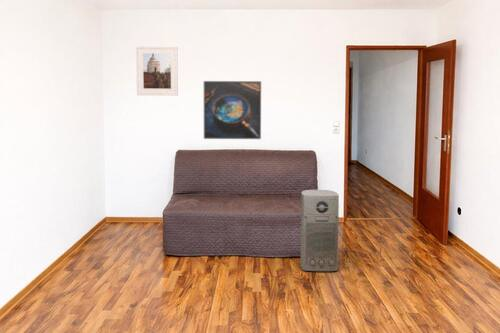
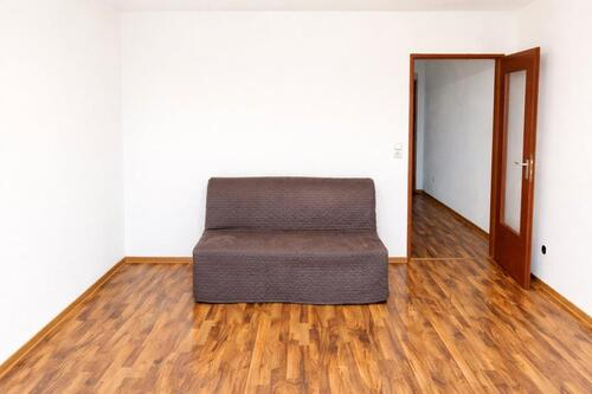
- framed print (157, 71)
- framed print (232, 110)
- air purifier (318, 228)
